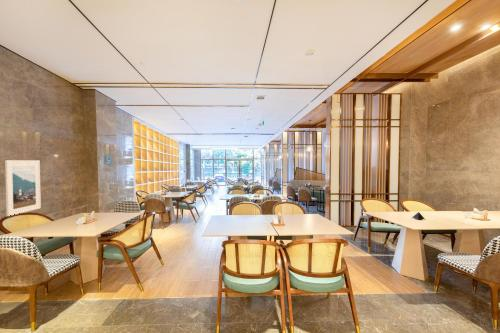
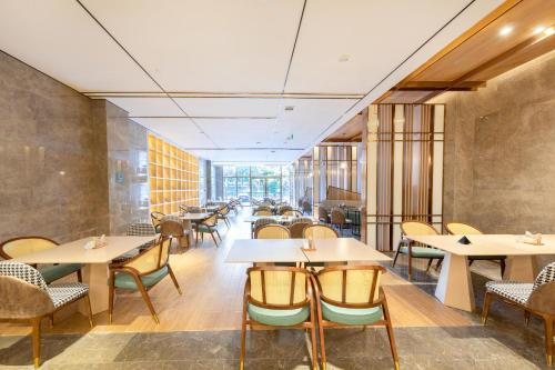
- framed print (24, 186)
